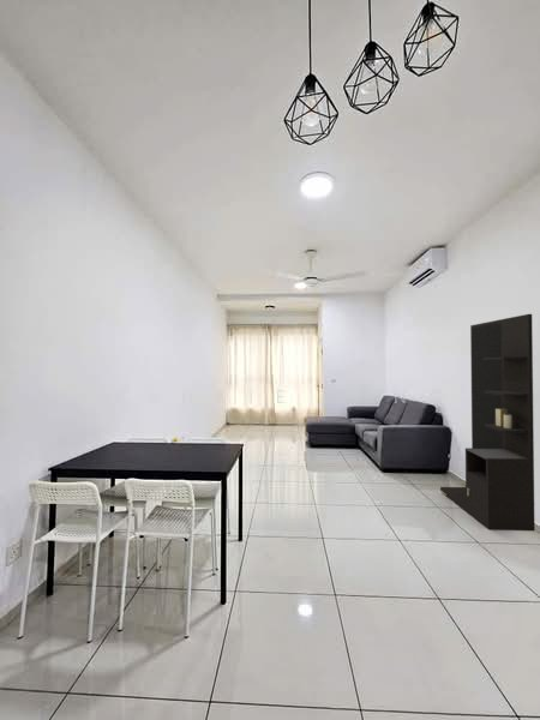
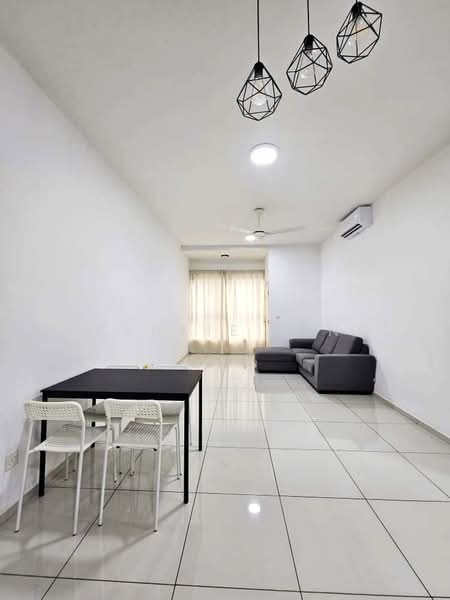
- storage cabinet (479, 414)
